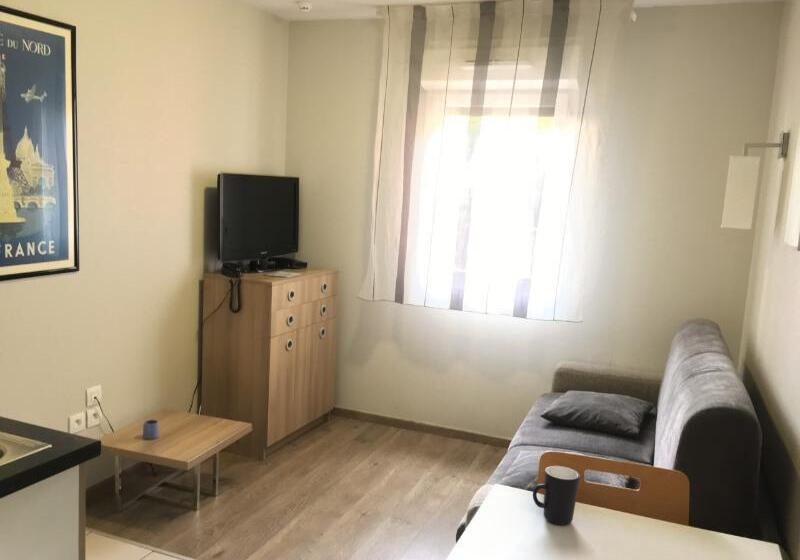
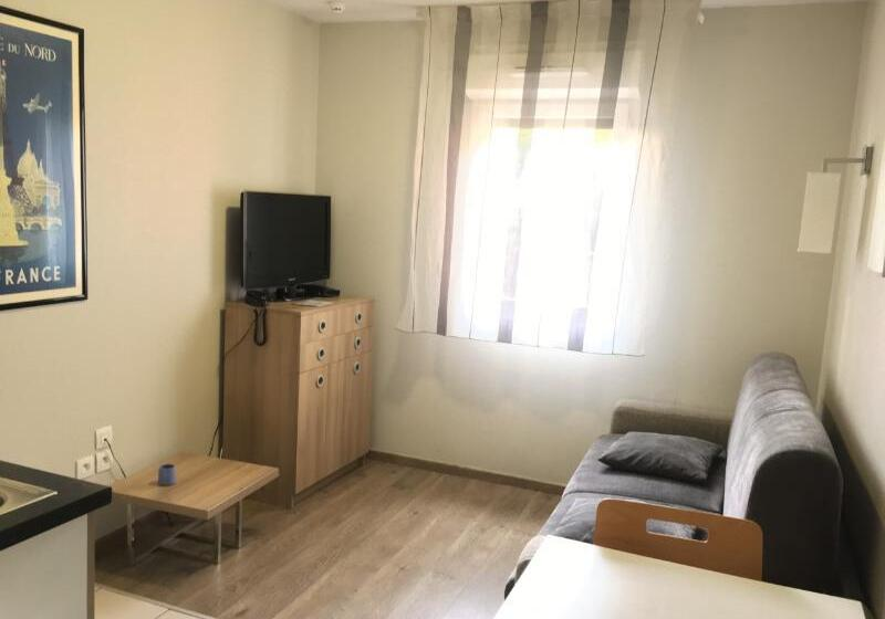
- mug (554, 496)
